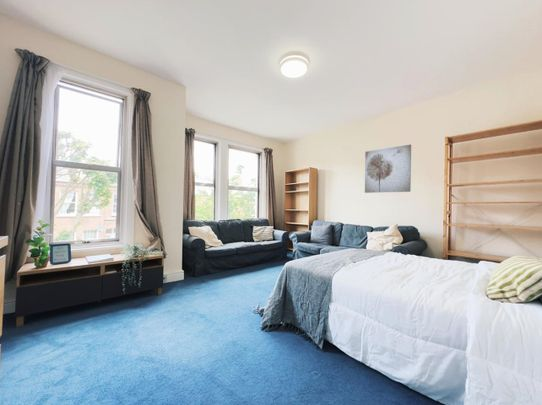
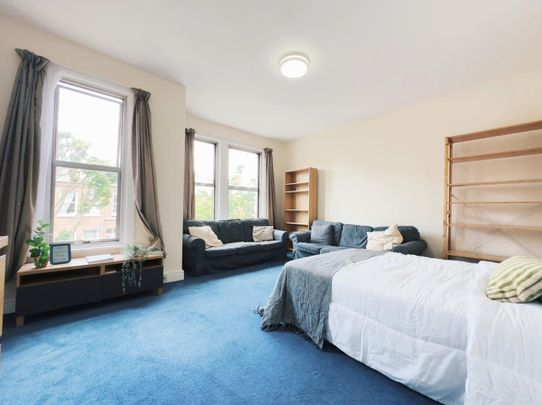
- wall art (386, 170)
